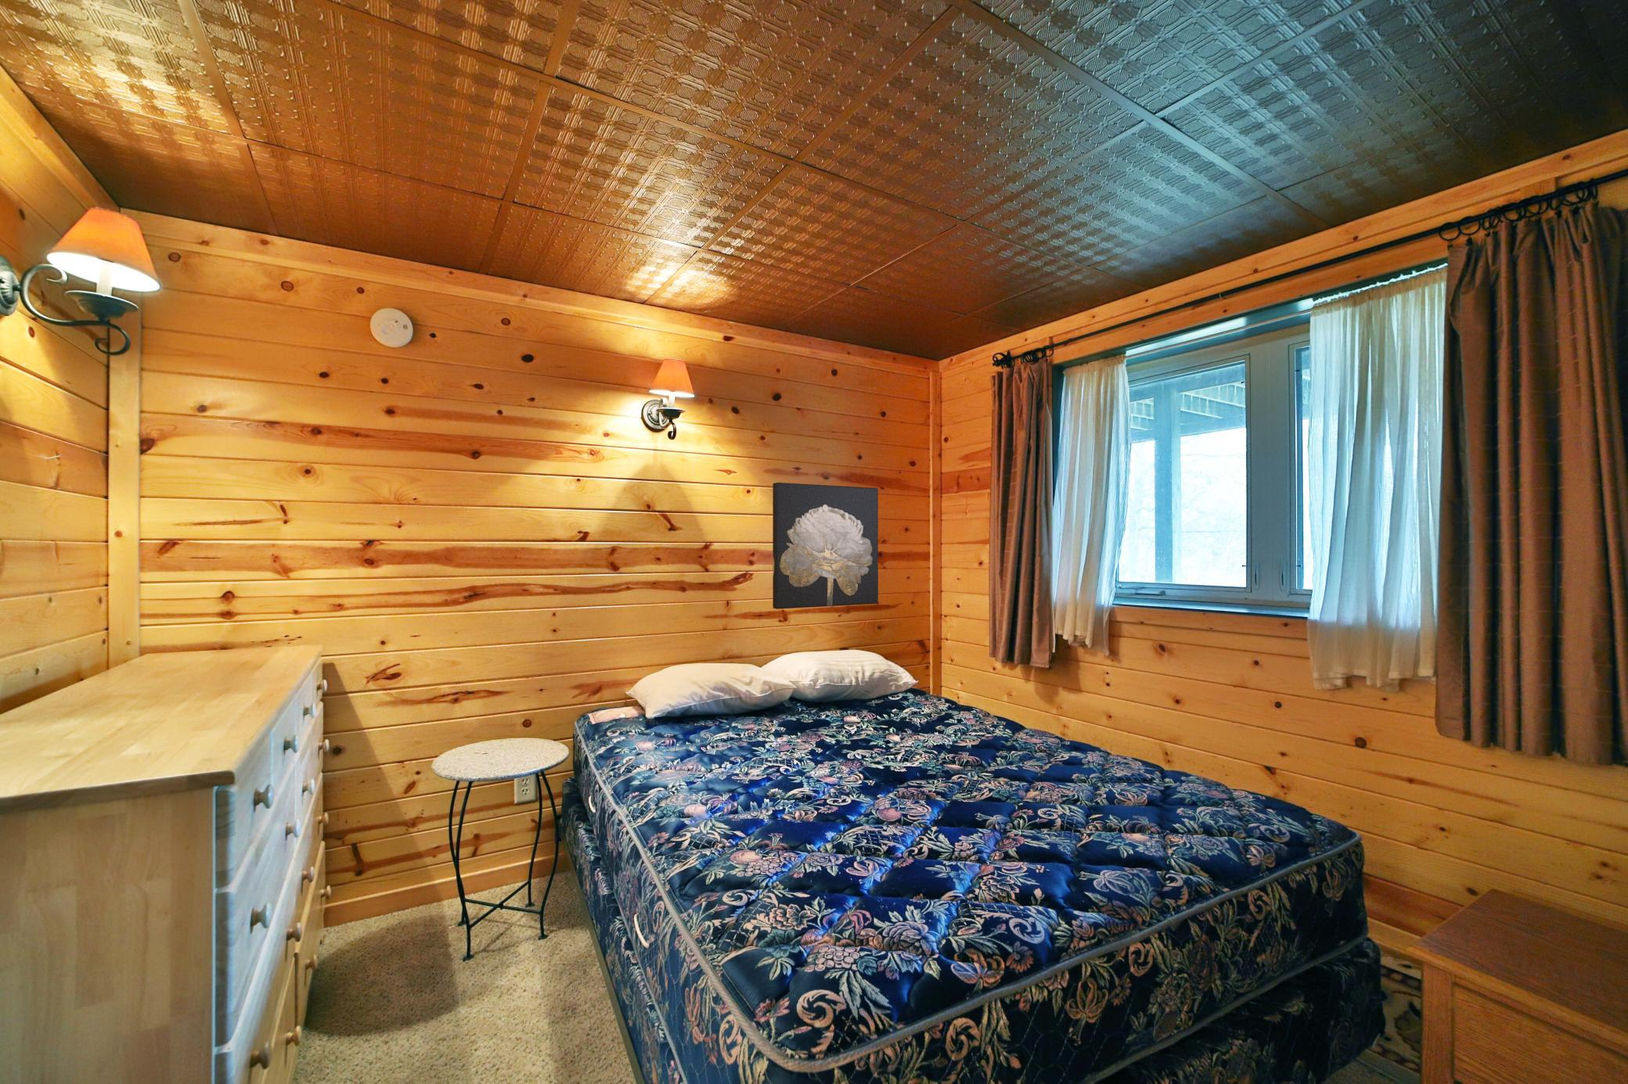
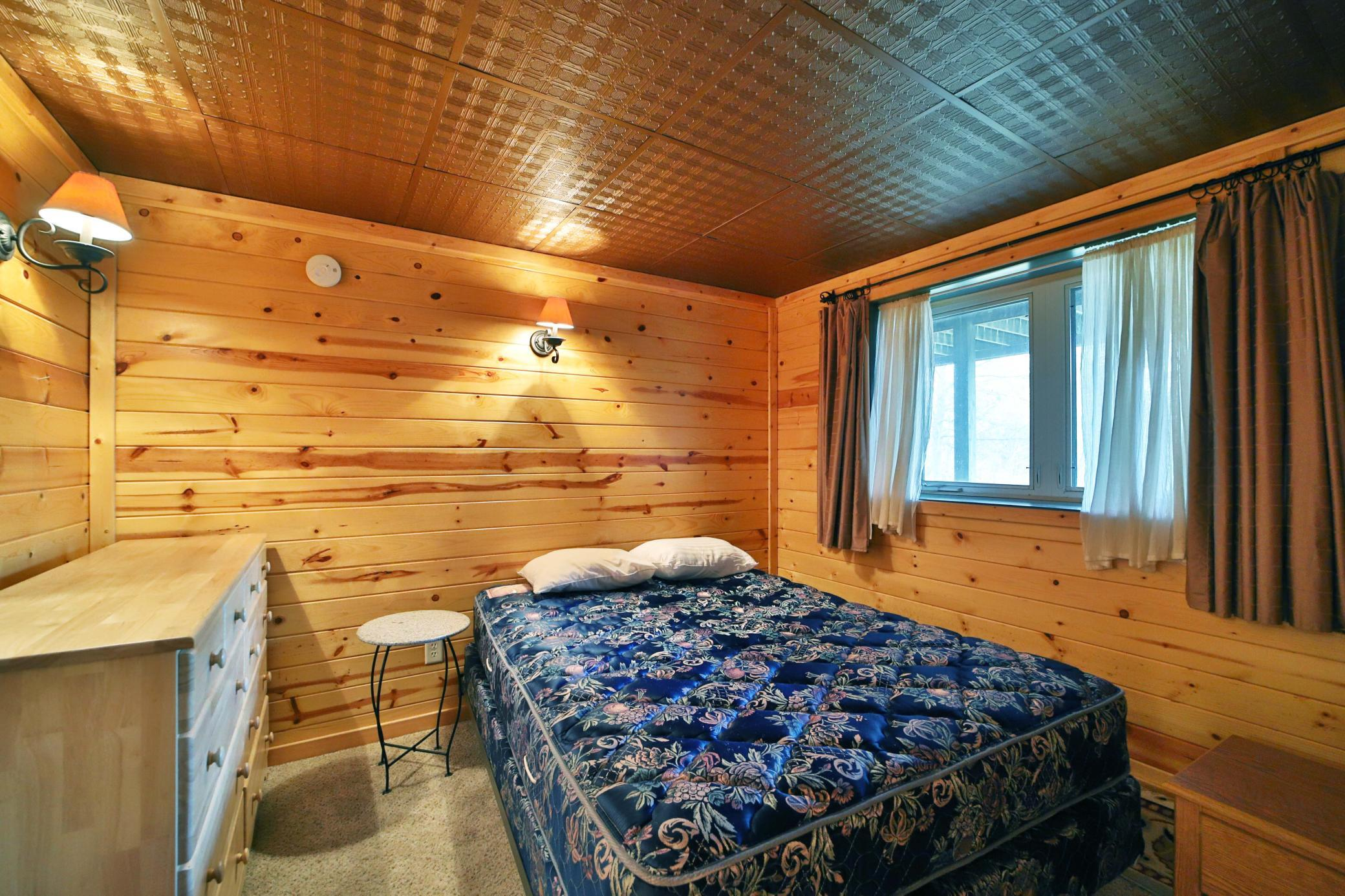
- wall art (827, 546)
